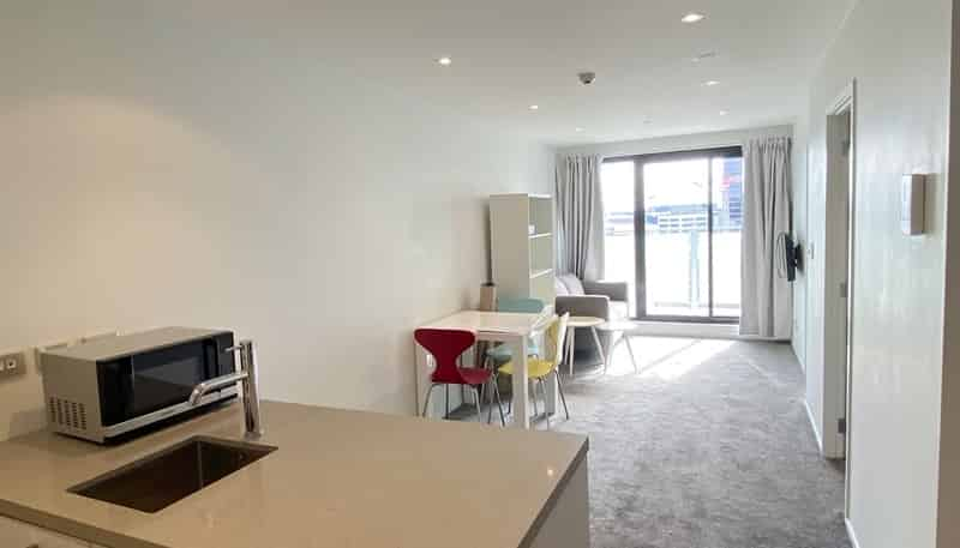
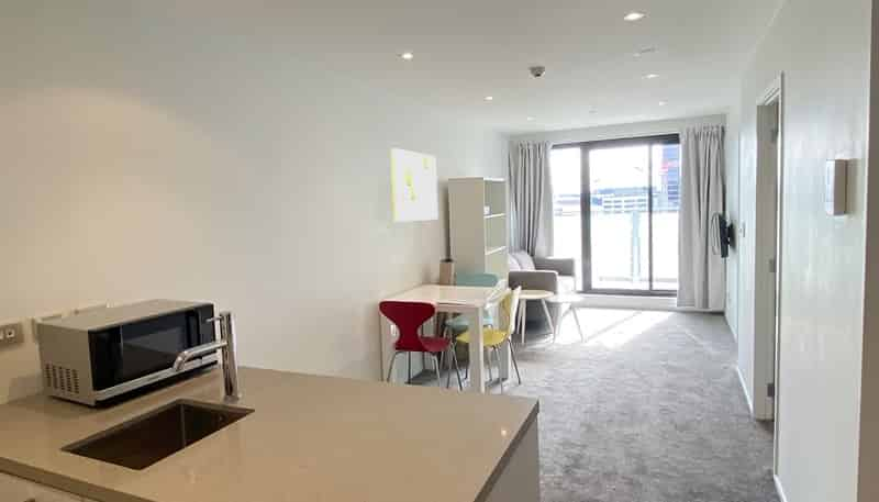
+ wall art (416, 186)
